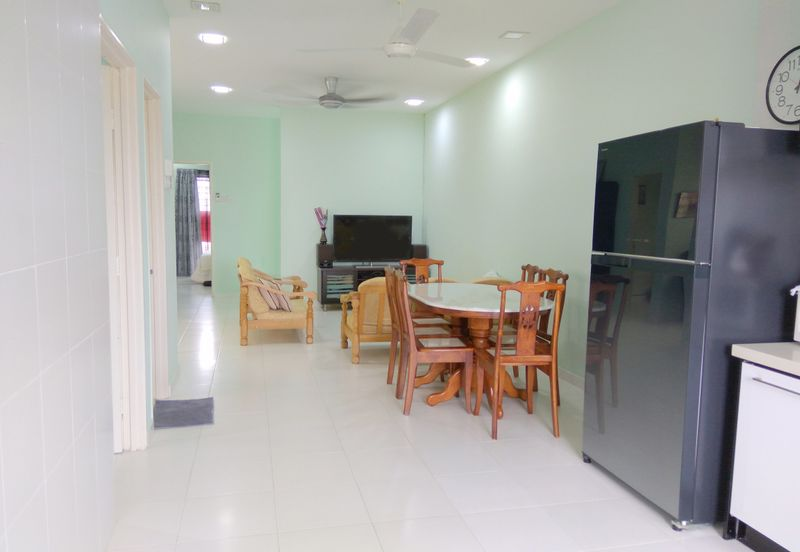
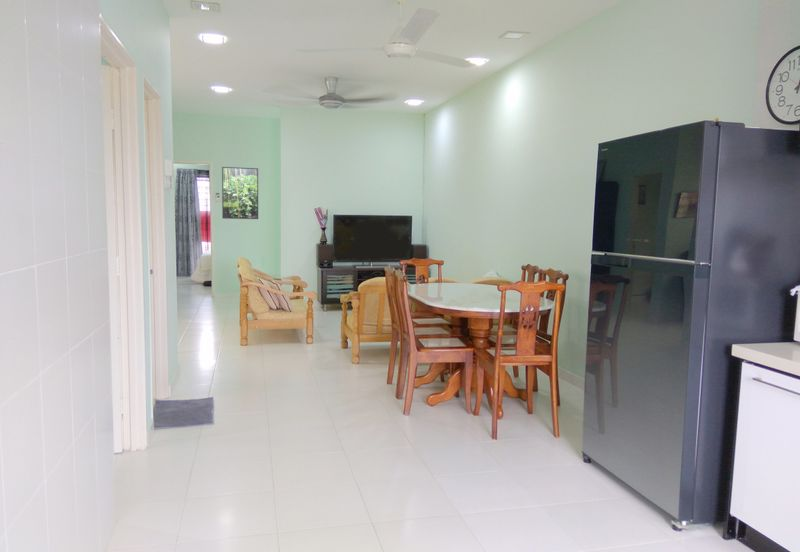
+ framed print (240, 193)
